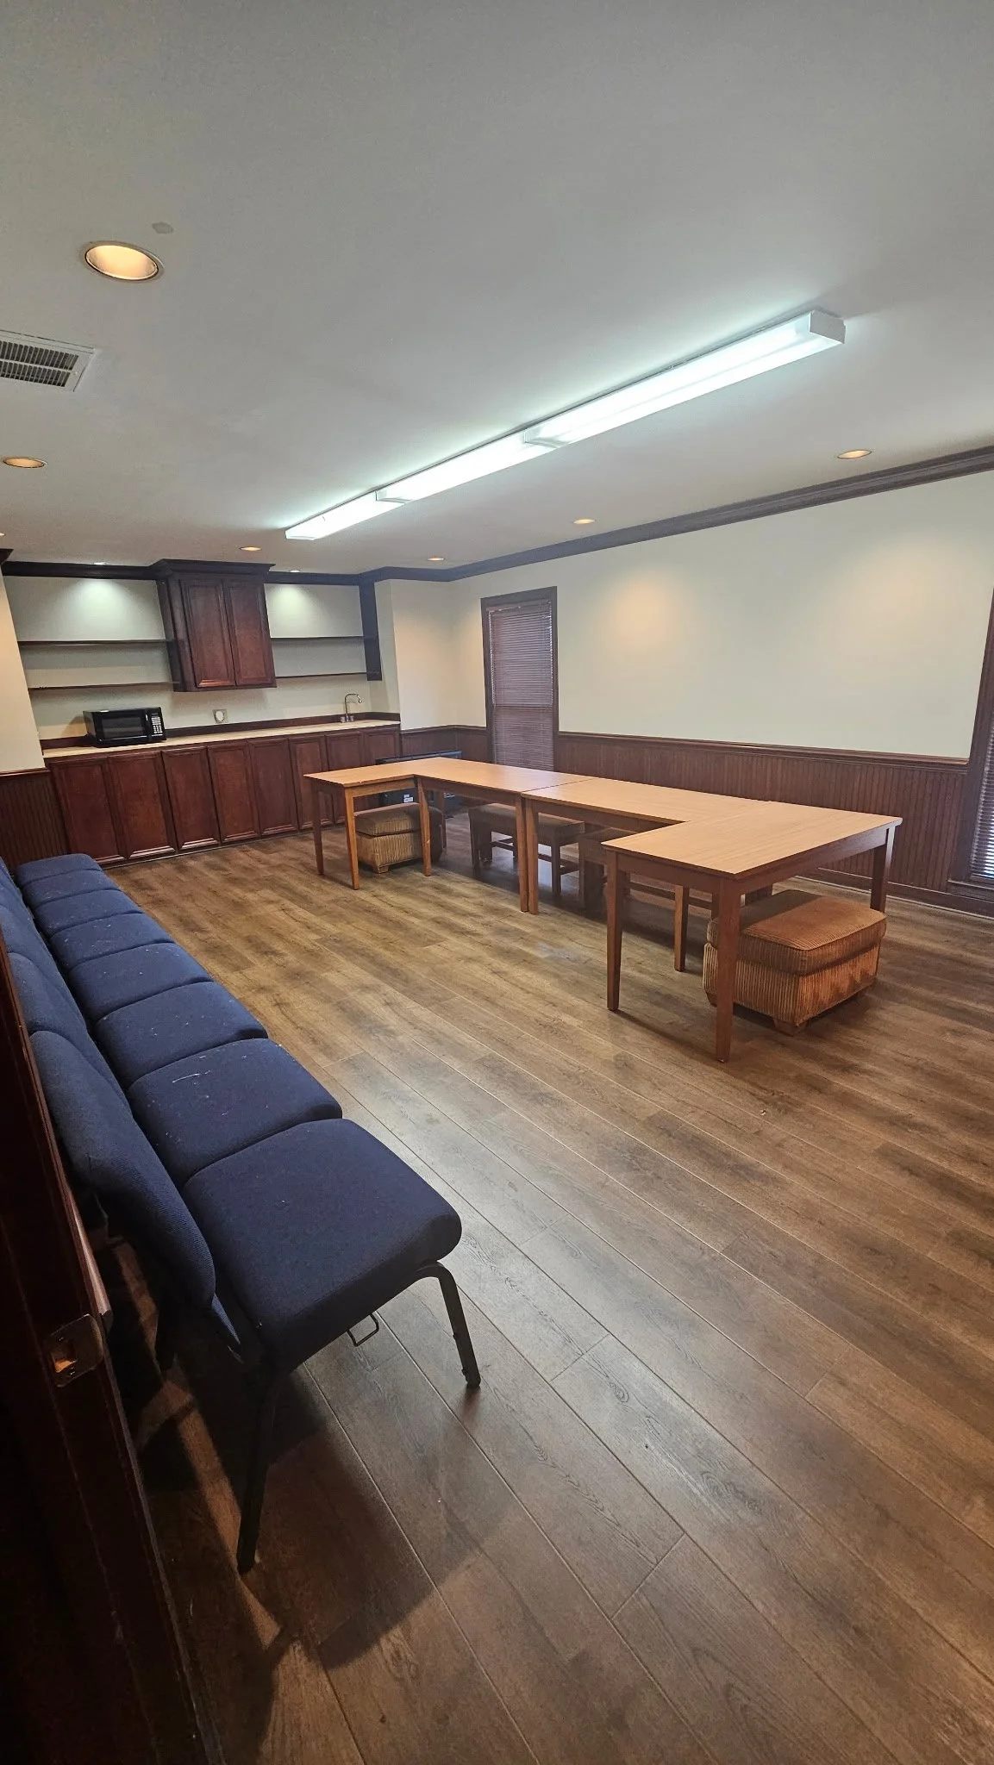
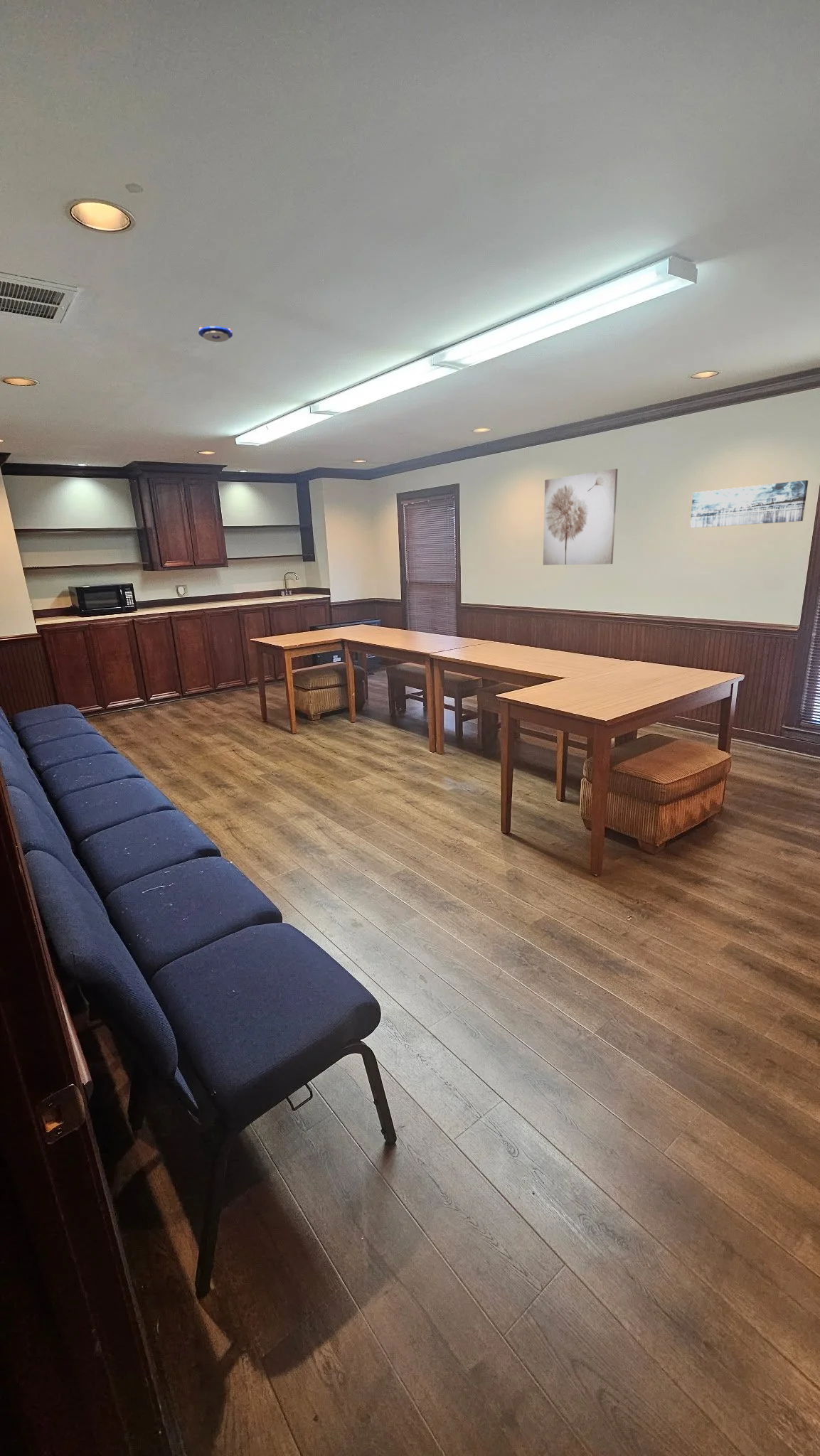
+ wall art (744, 505)
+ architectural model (215, 331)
+ wall art (577, 520)
